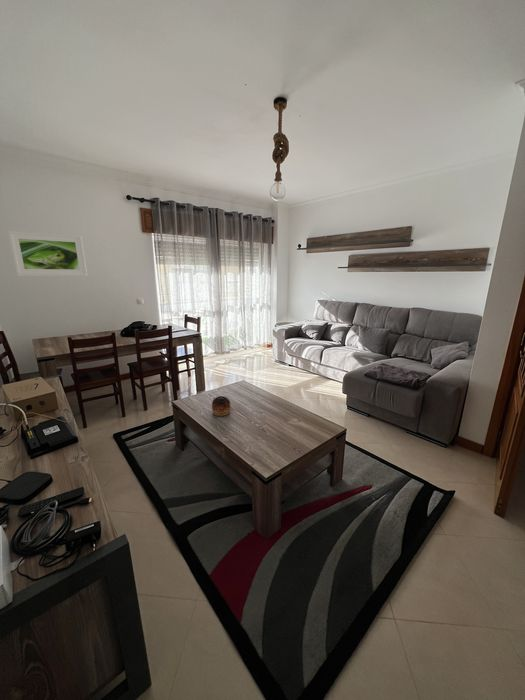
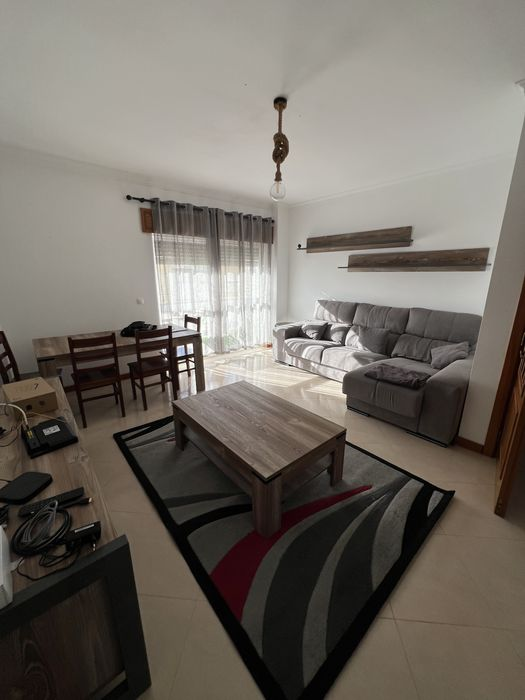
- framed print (50, 255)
- bowl (221, 404)
